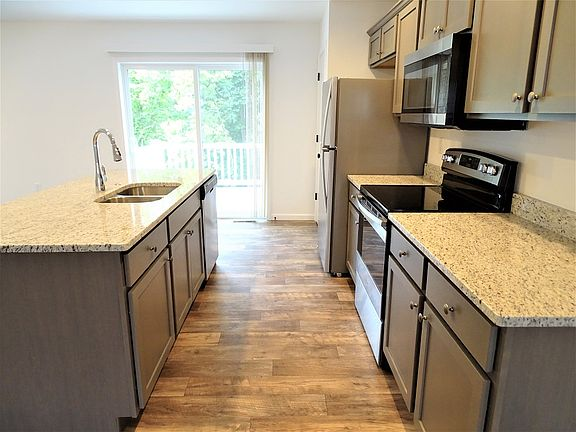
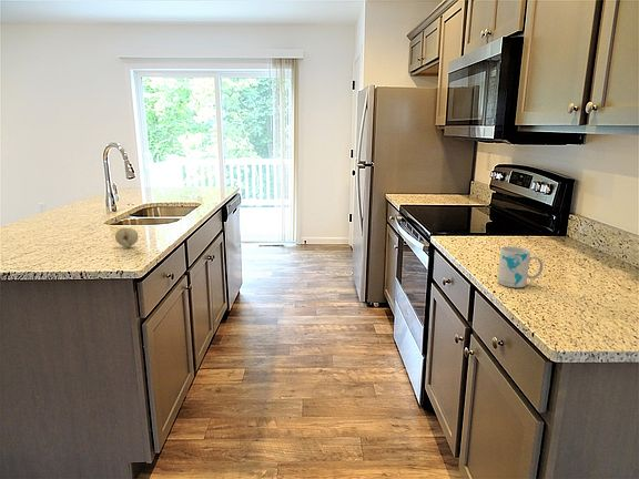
+ fruit (126, 237)
+ mug (520, 267)
